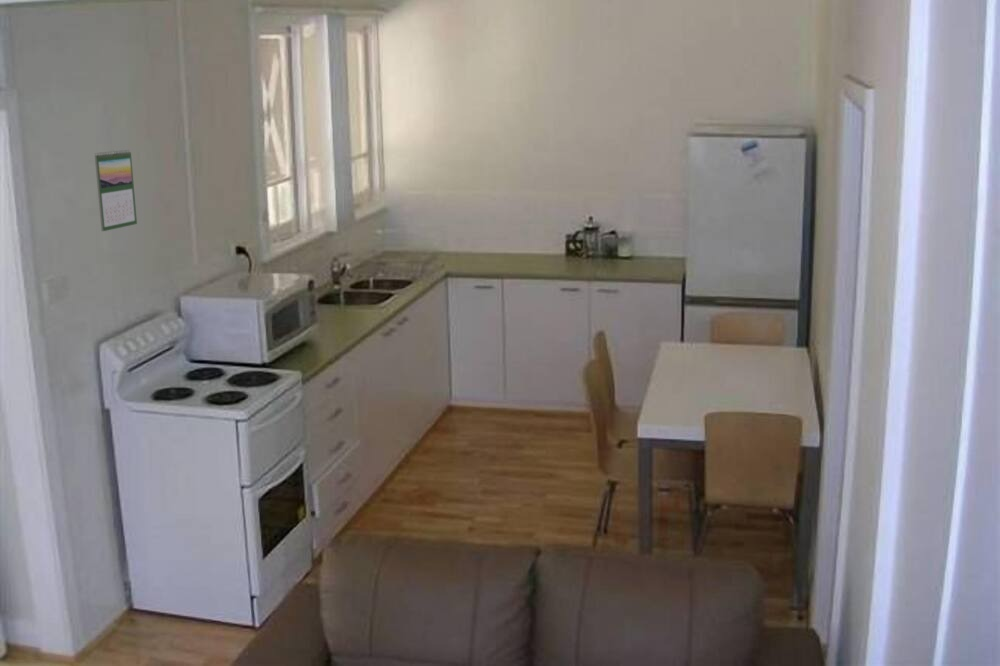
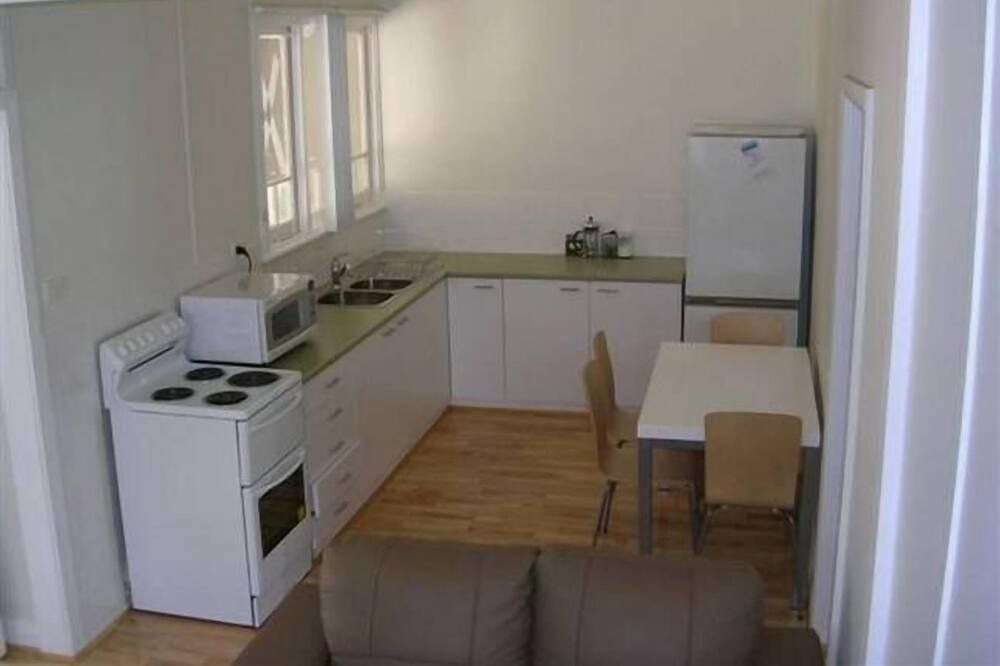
- calendar (116, 189)
